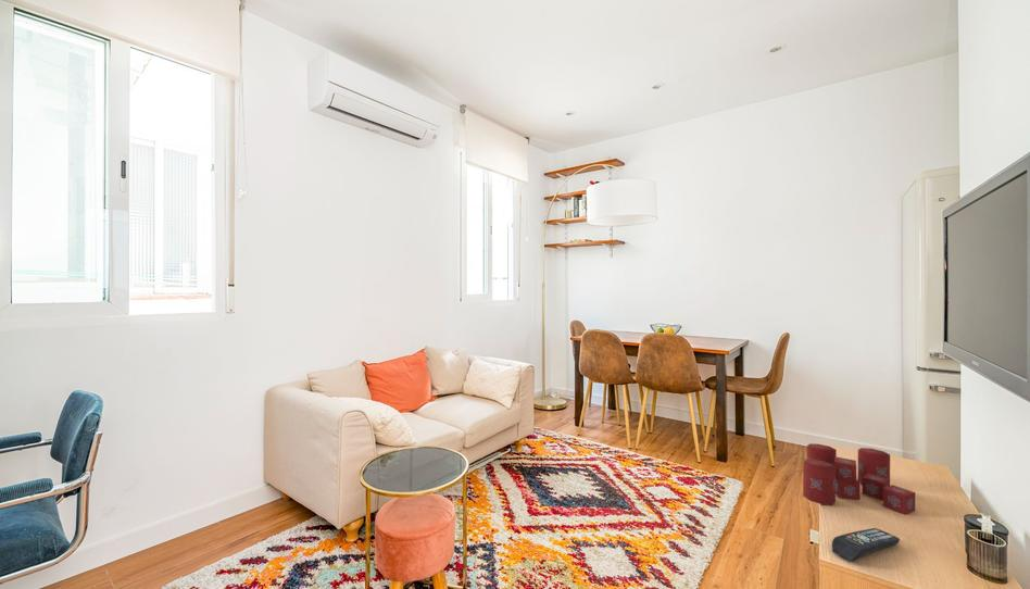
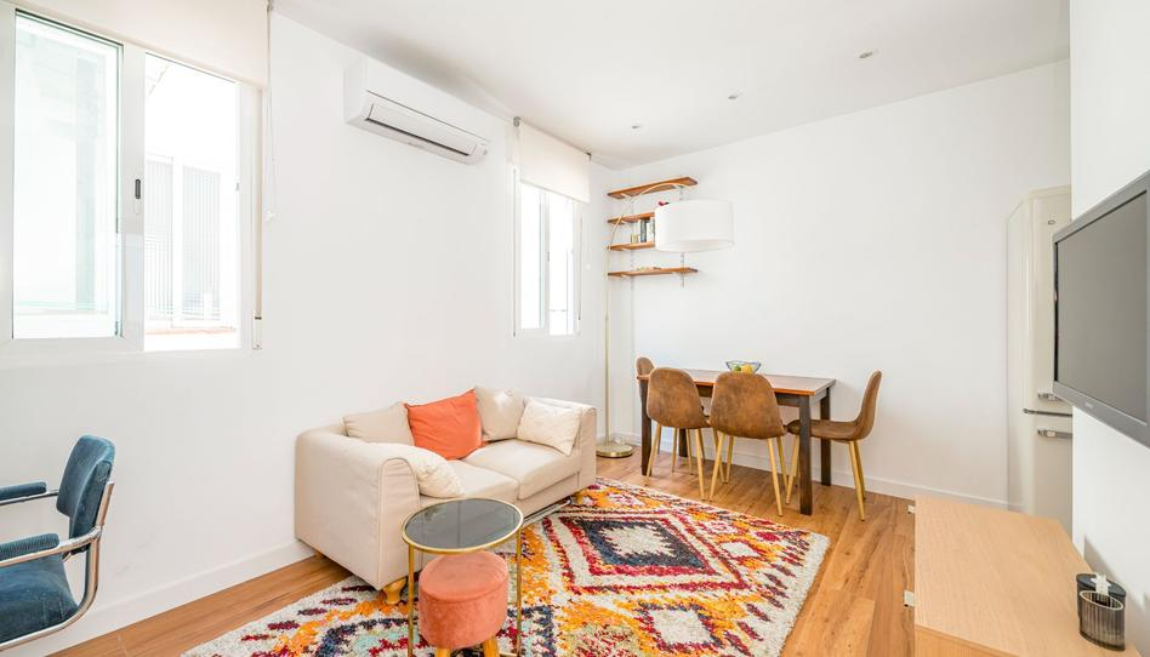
- candle (849, 474)
- remote control (865, 541)
